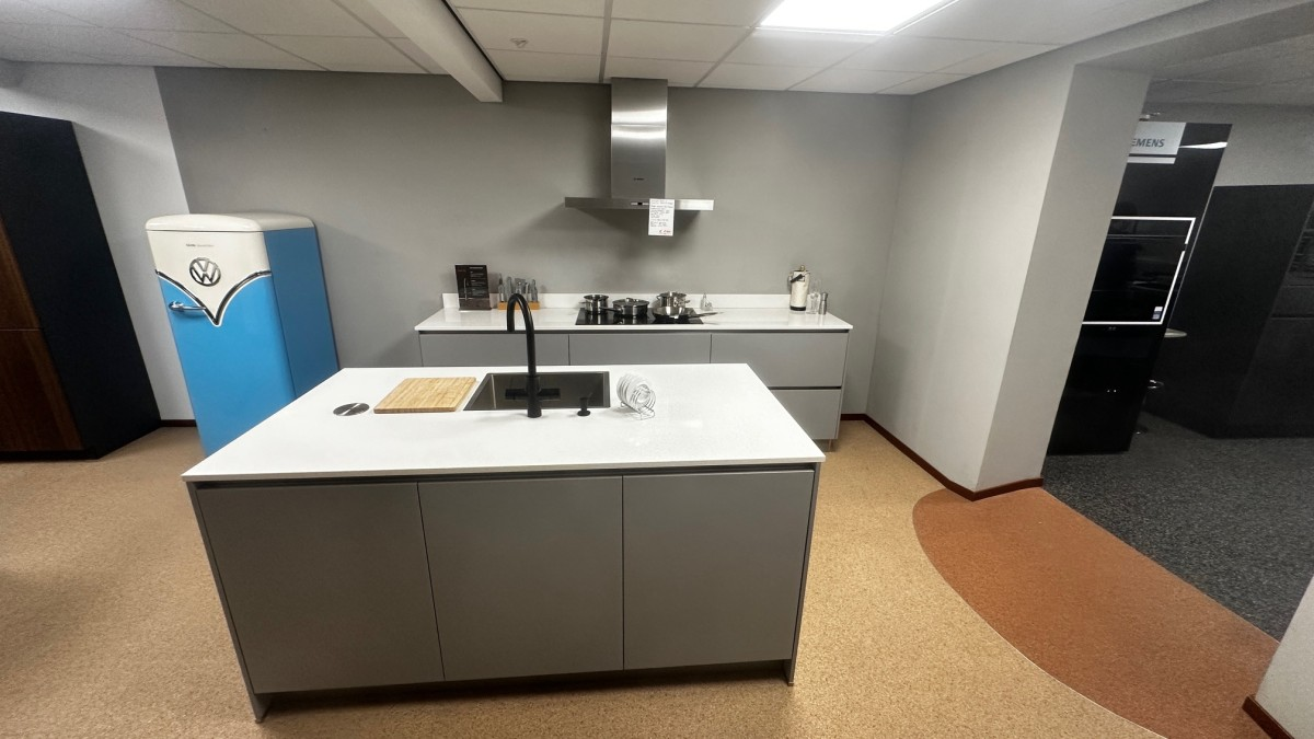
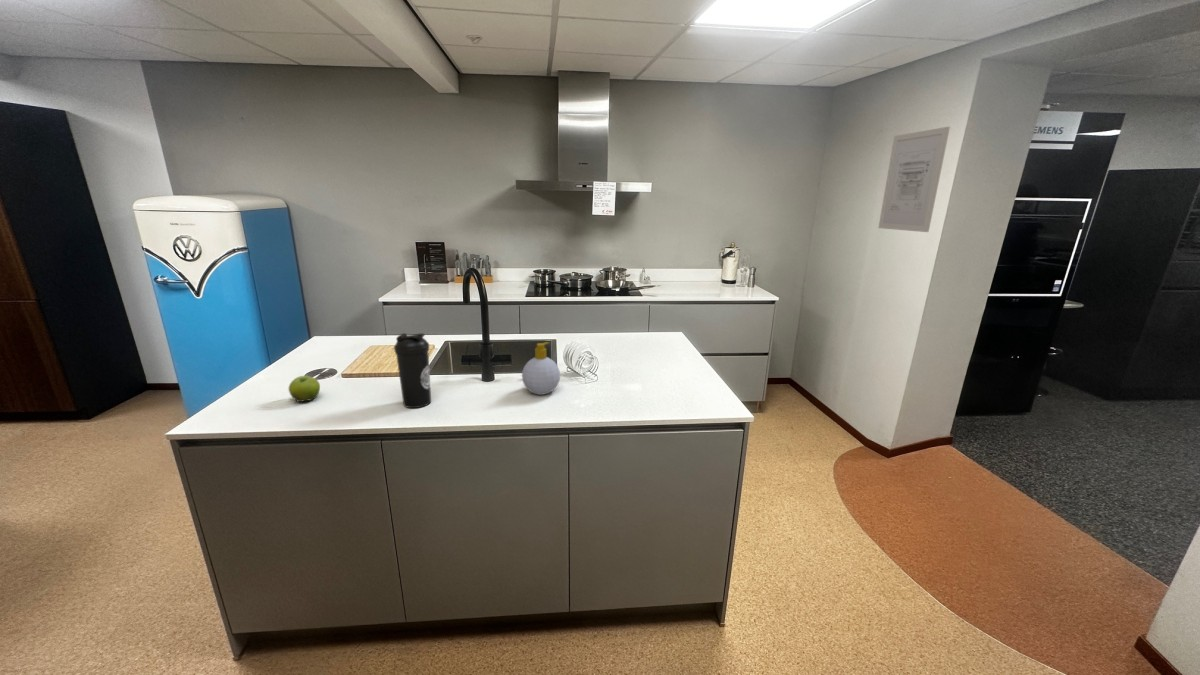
+ water bottle (414, 369)
+ soap bottle (541, 367)
+ fruit (304, 388)
+ wall art (910, 182)
